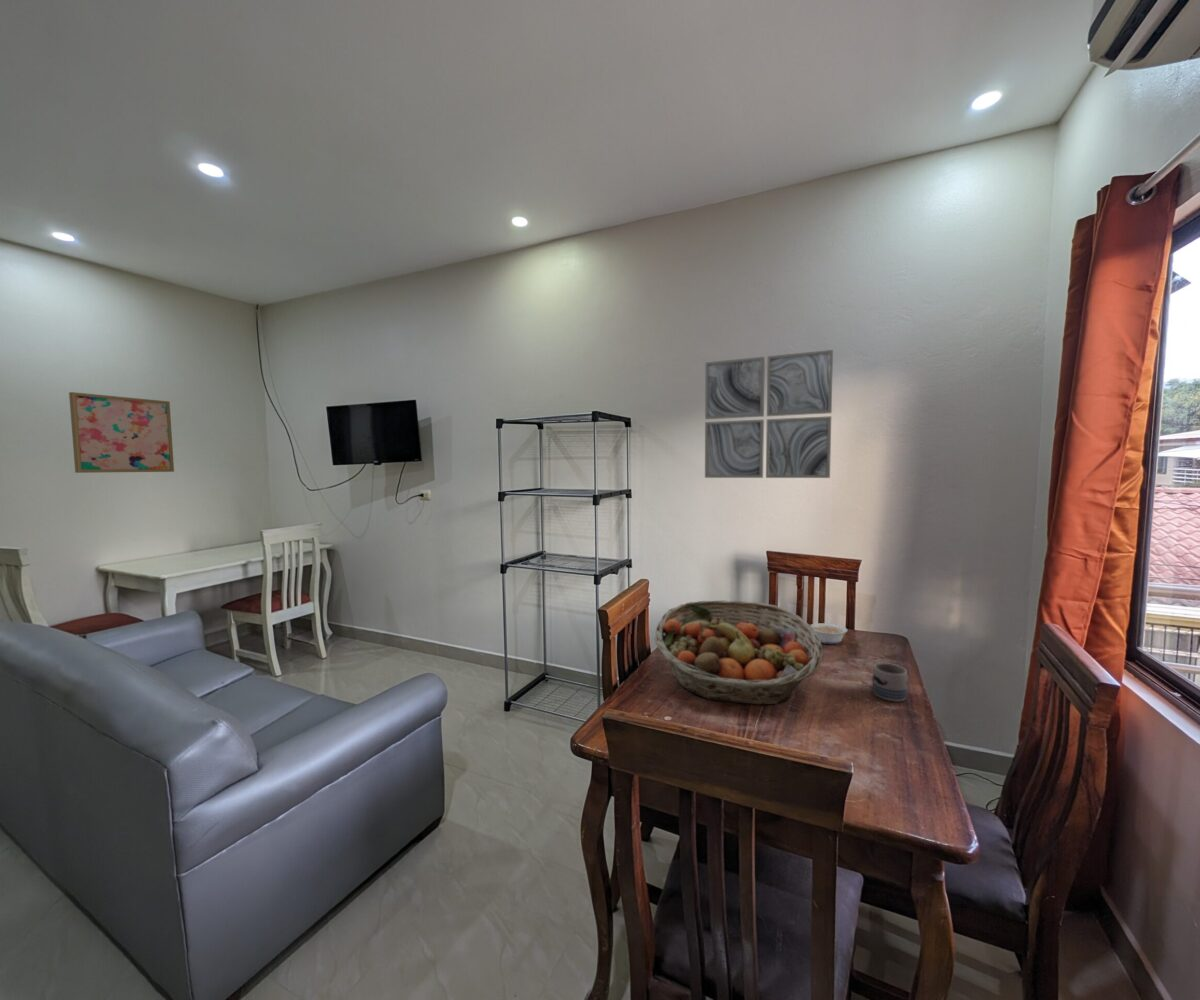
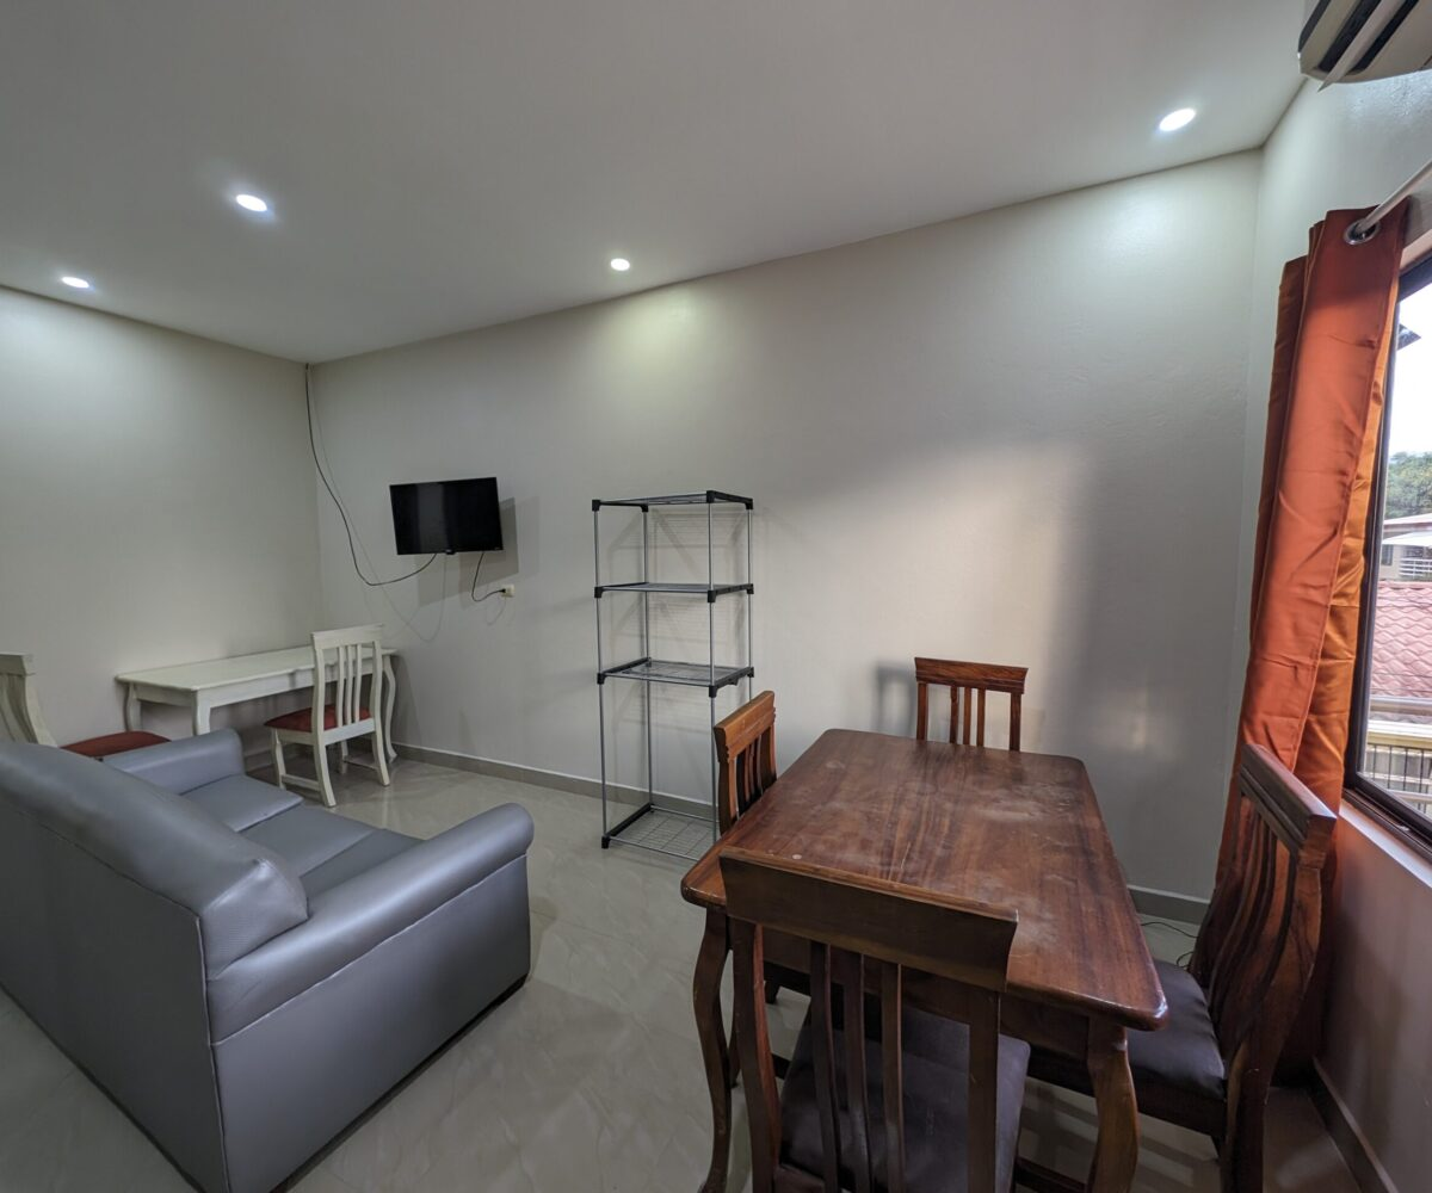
- wall art (125, 434)
- mug (886, 679)
- legume (826, 633)
- fruit basket (734, 648)
- wall art (763, 416)
